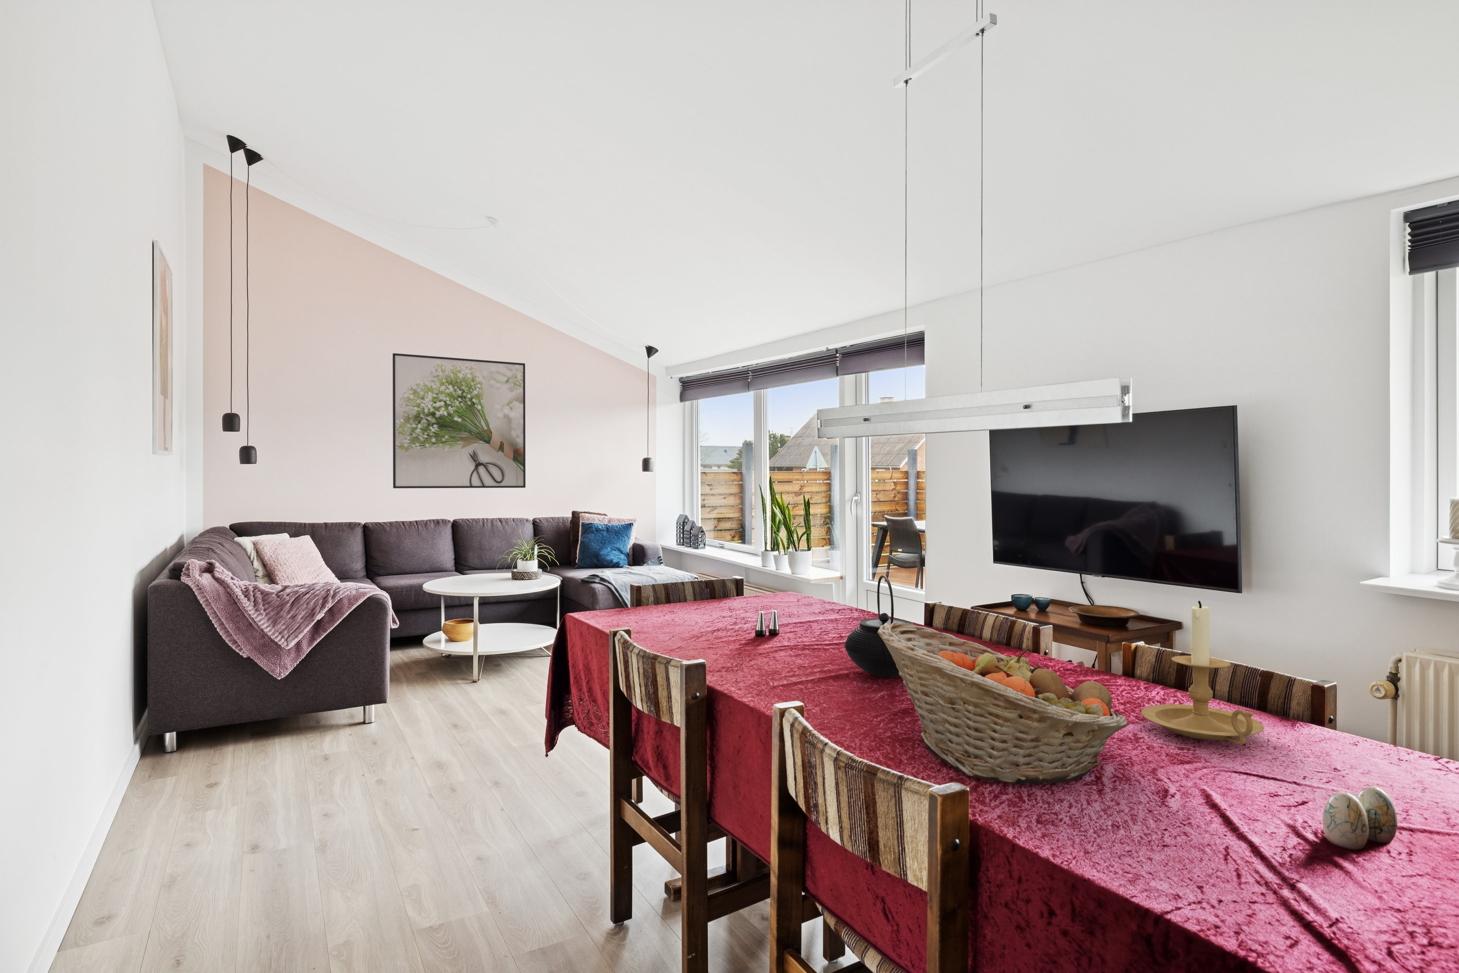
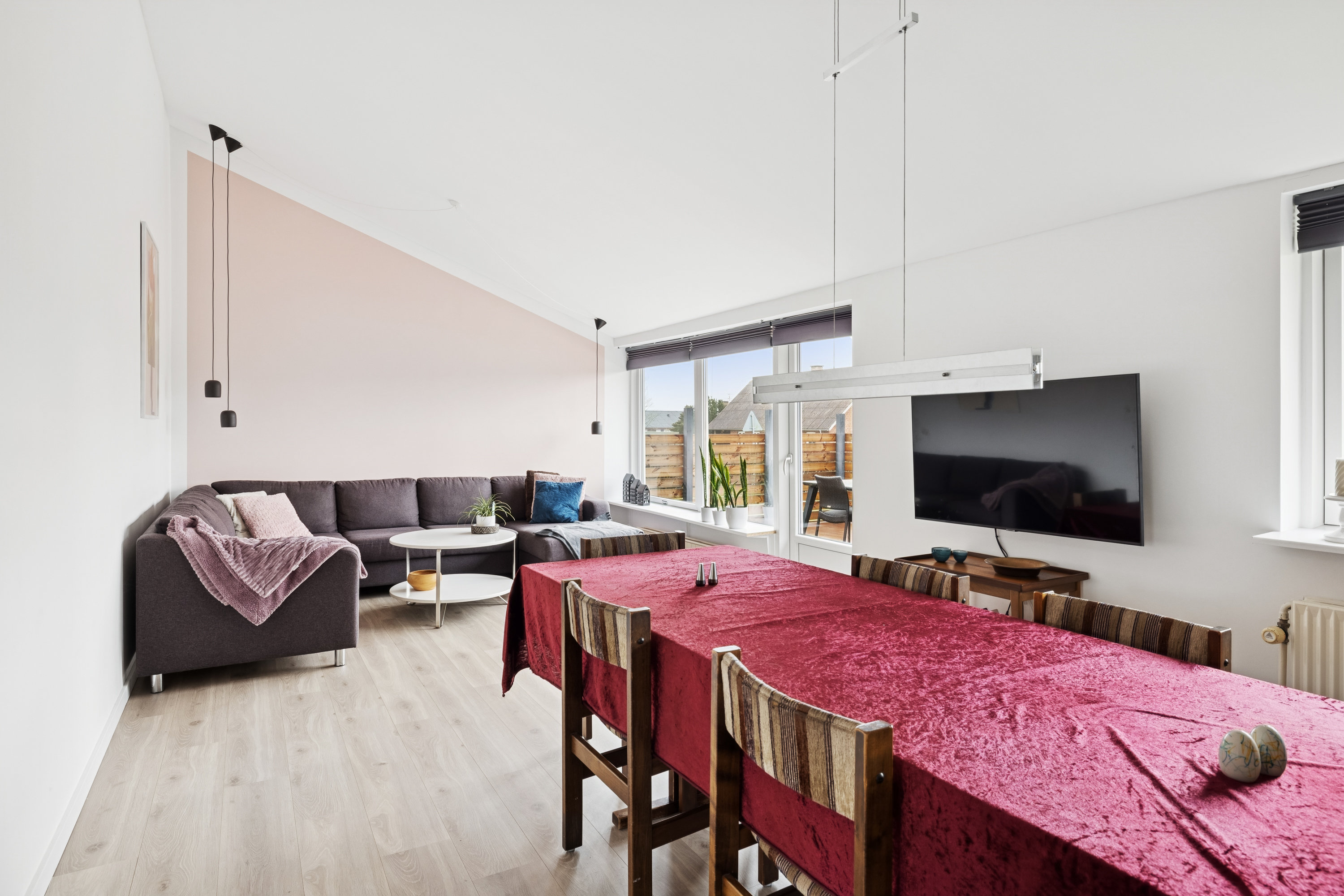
- candle holder (1201, 667)
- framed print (461, 424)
- fruit basket (992, 691)
- teapot (889, 623)
